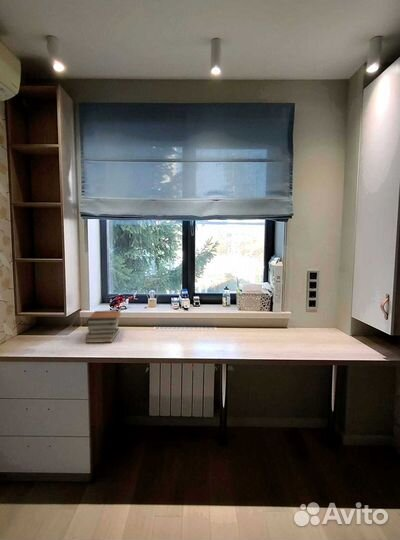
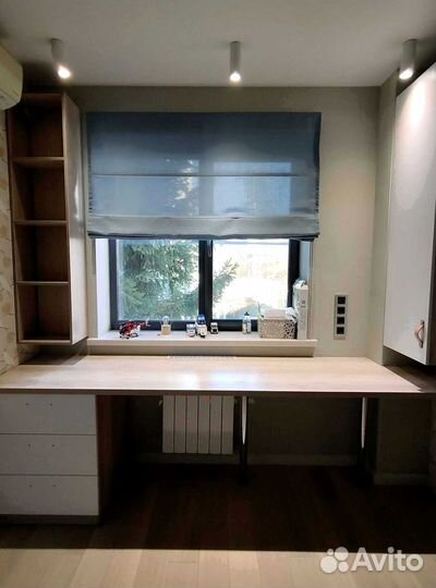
- book stack (104, 325)
